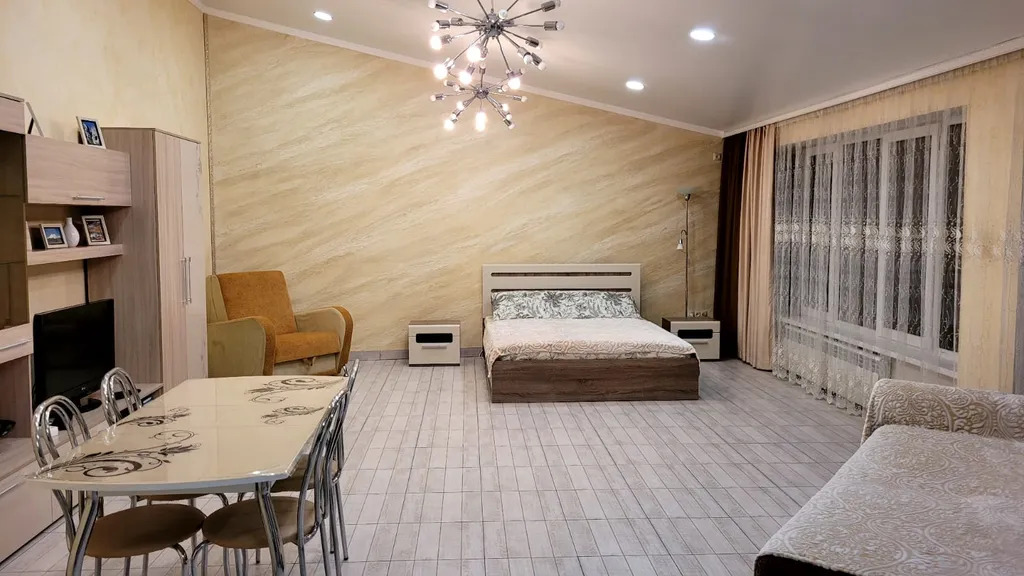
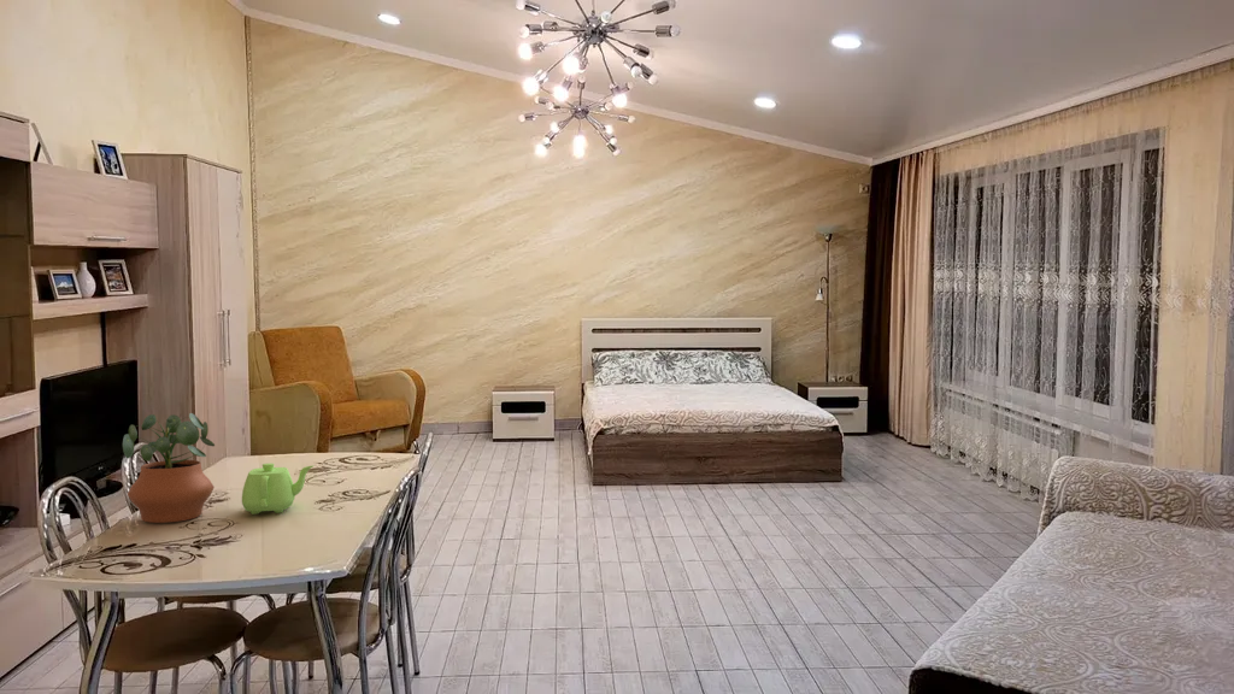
+ potted plant (171, 463)
+ teapot (278, 486)
